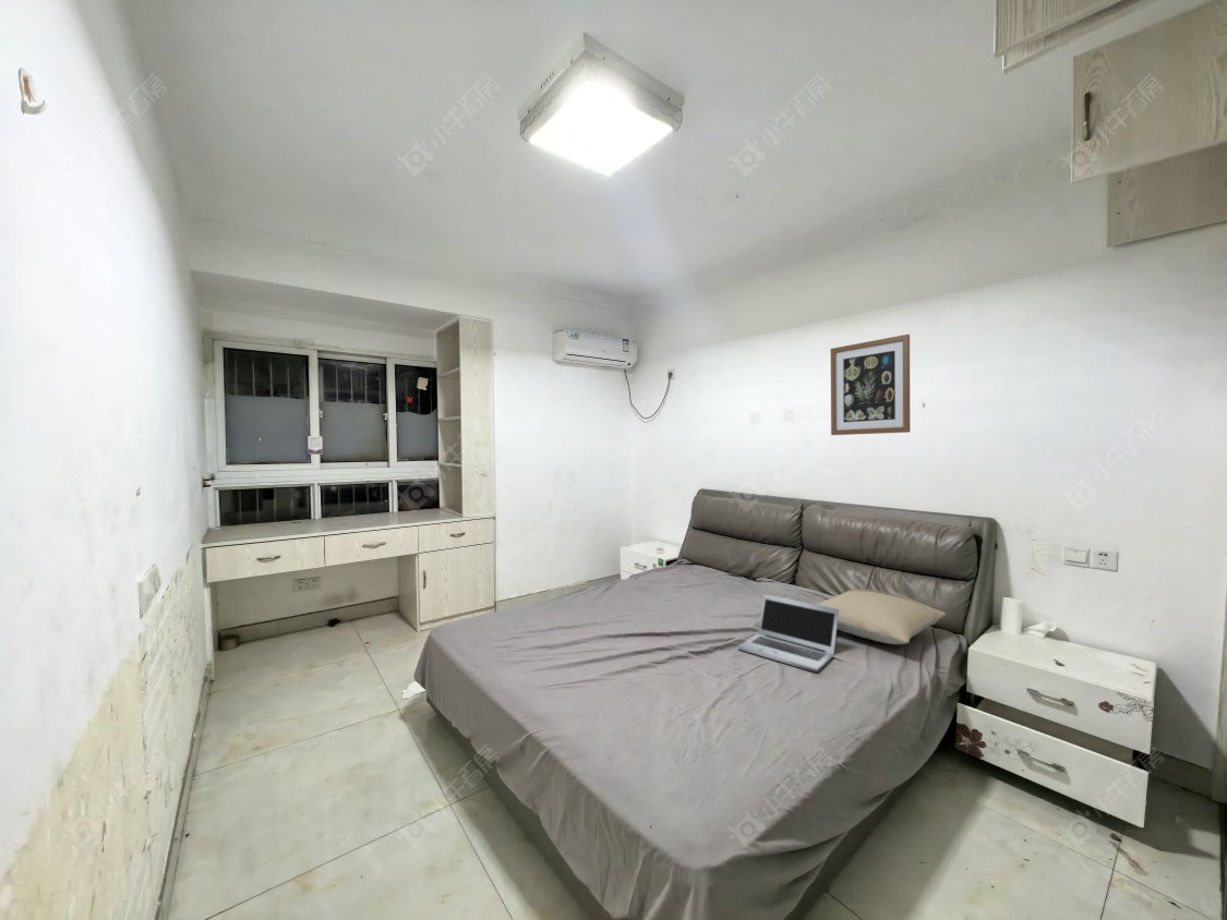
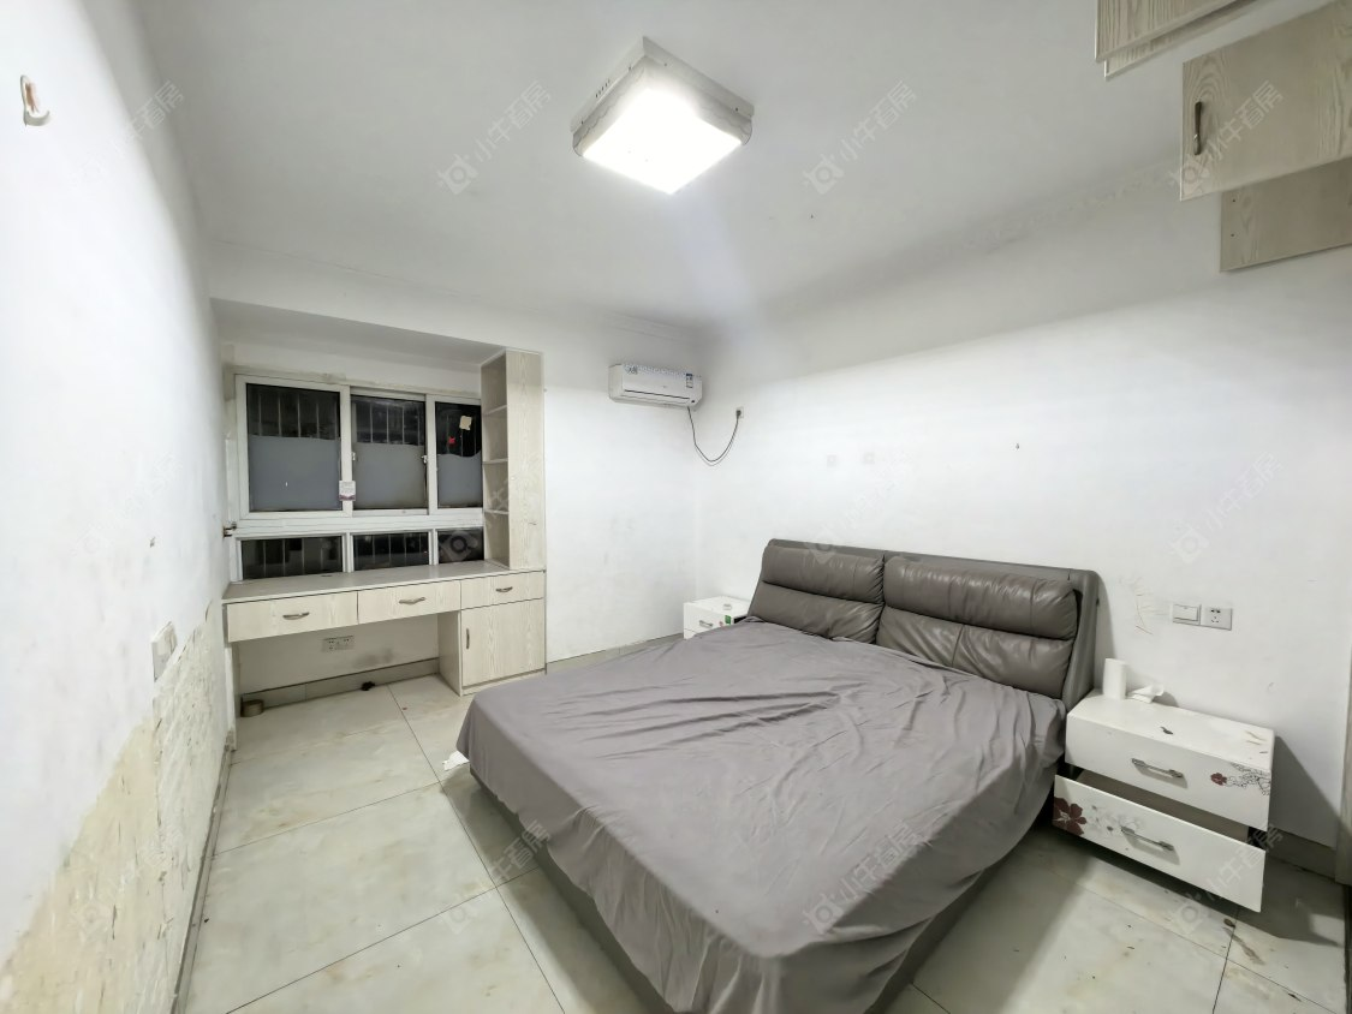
- wall art (867, 387)
- pillow (874, 614)
- laptop (787, 629)
